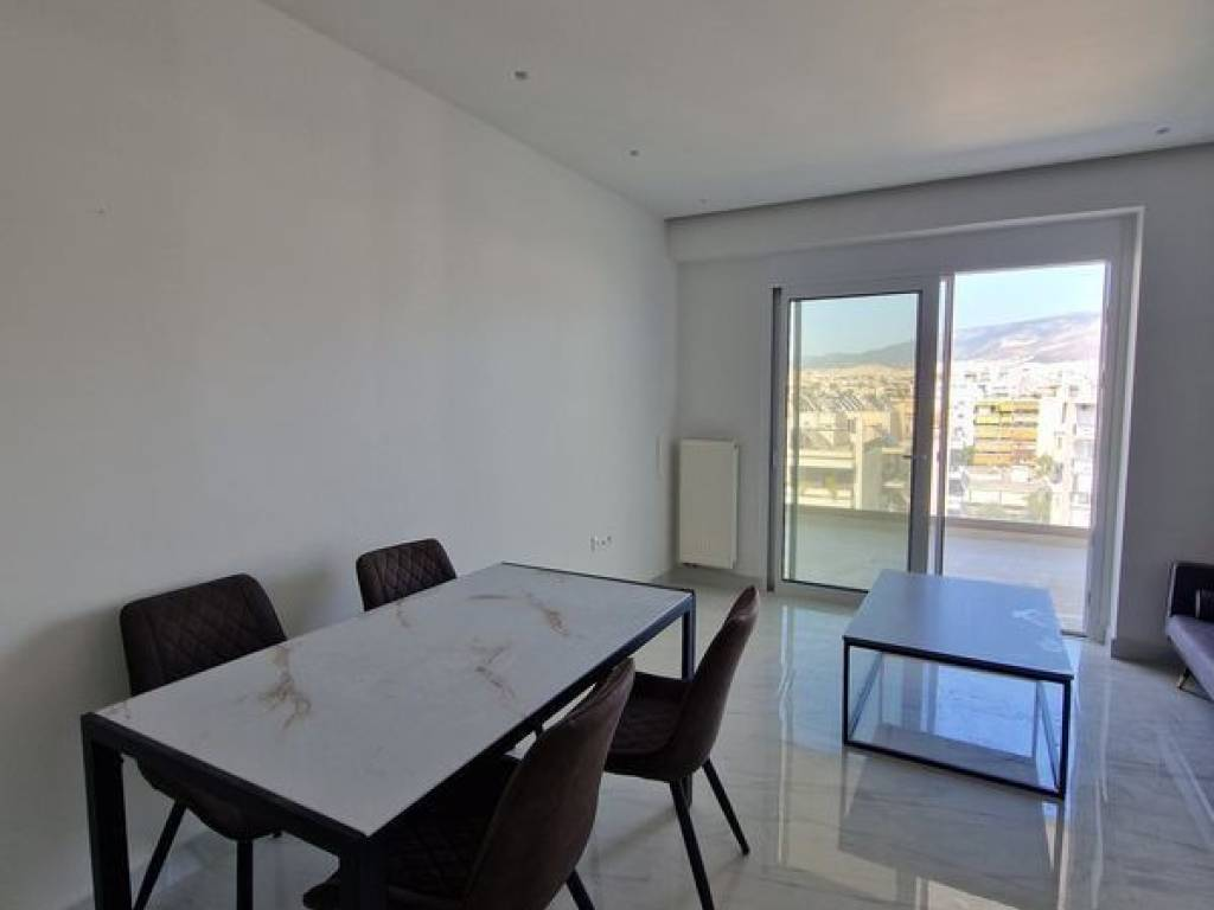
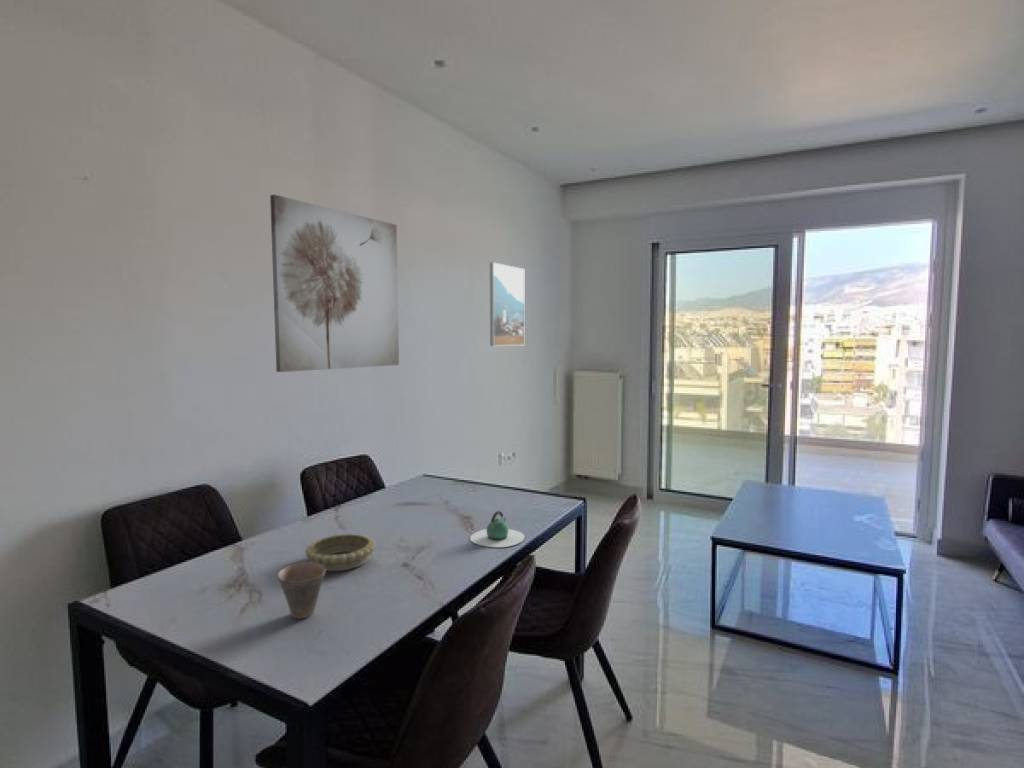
+ teapot (497, 524)
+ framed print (507, 306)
+ decorative bowl (341, 551)
+ wall art (342, 290)
+ cup (302, 592)
